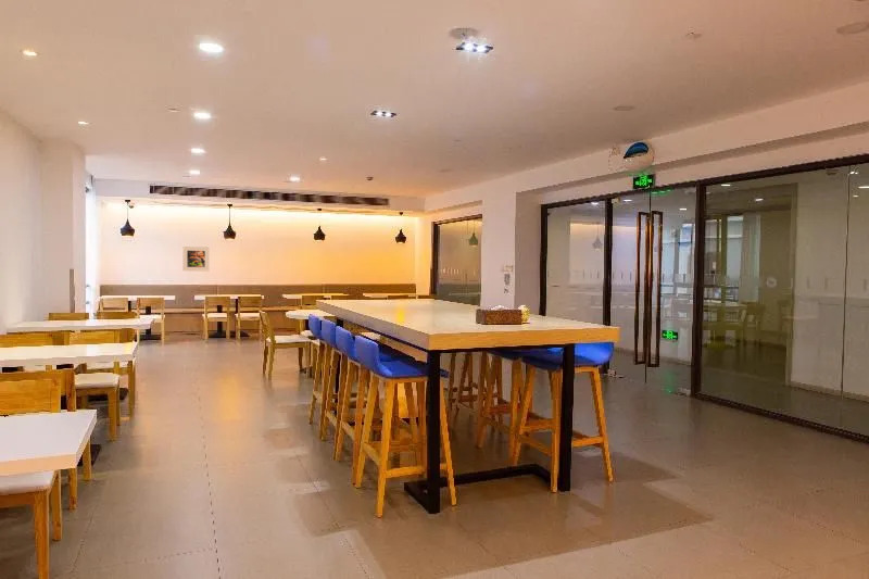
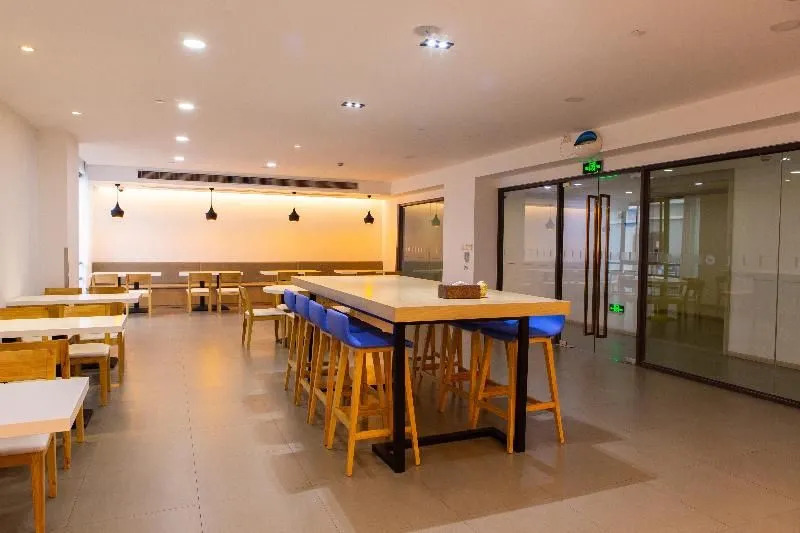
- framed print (196, 259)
